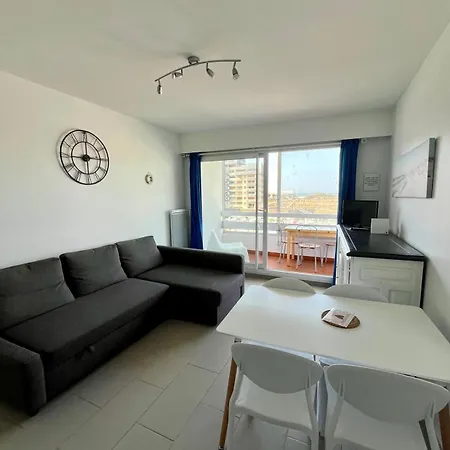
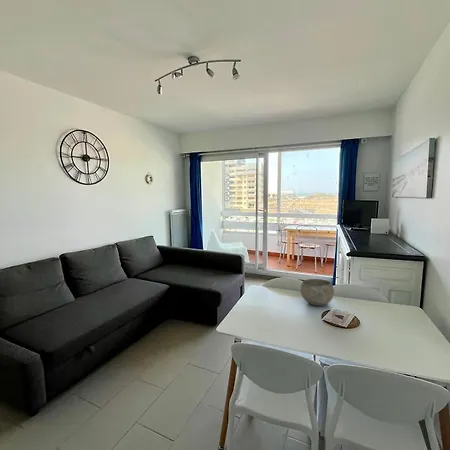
+ bowl (316, 292)
